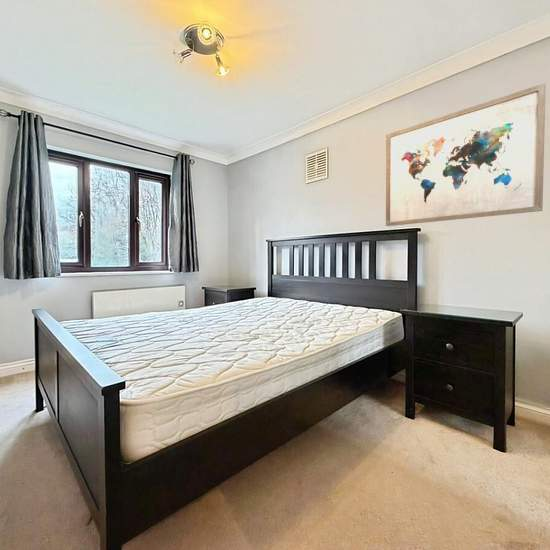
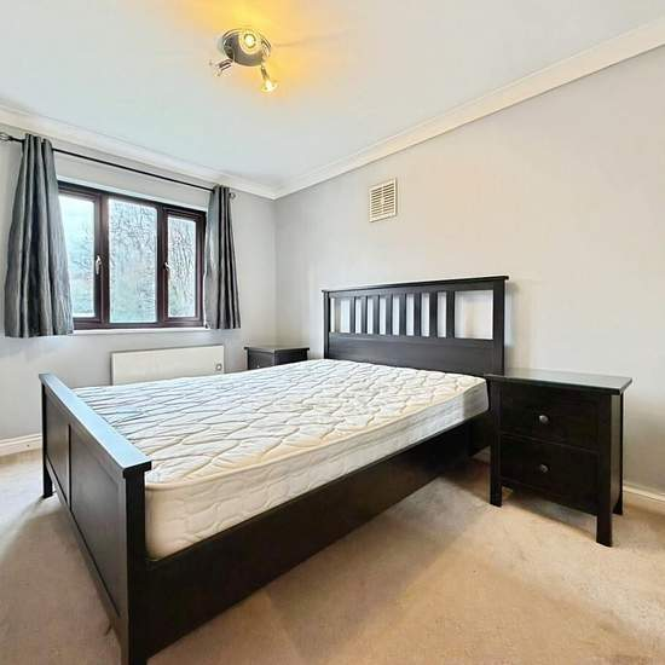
- wall art (452, 166)
